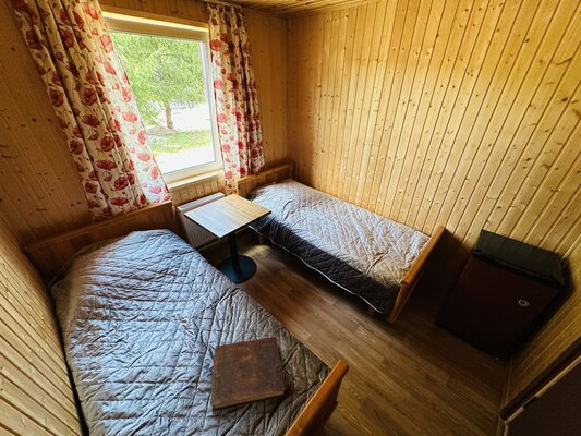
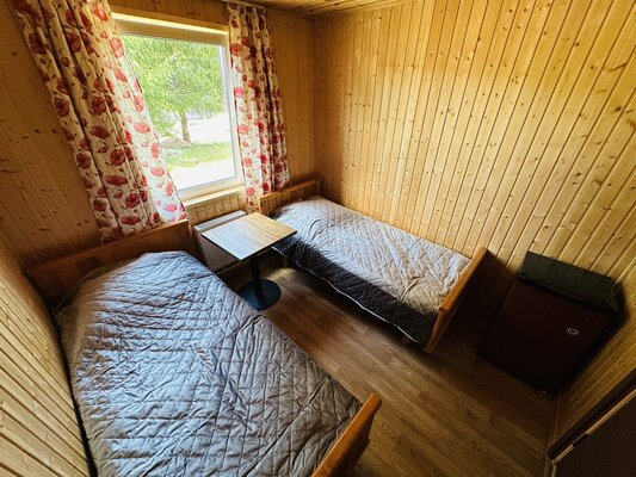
- book (247, 368)
